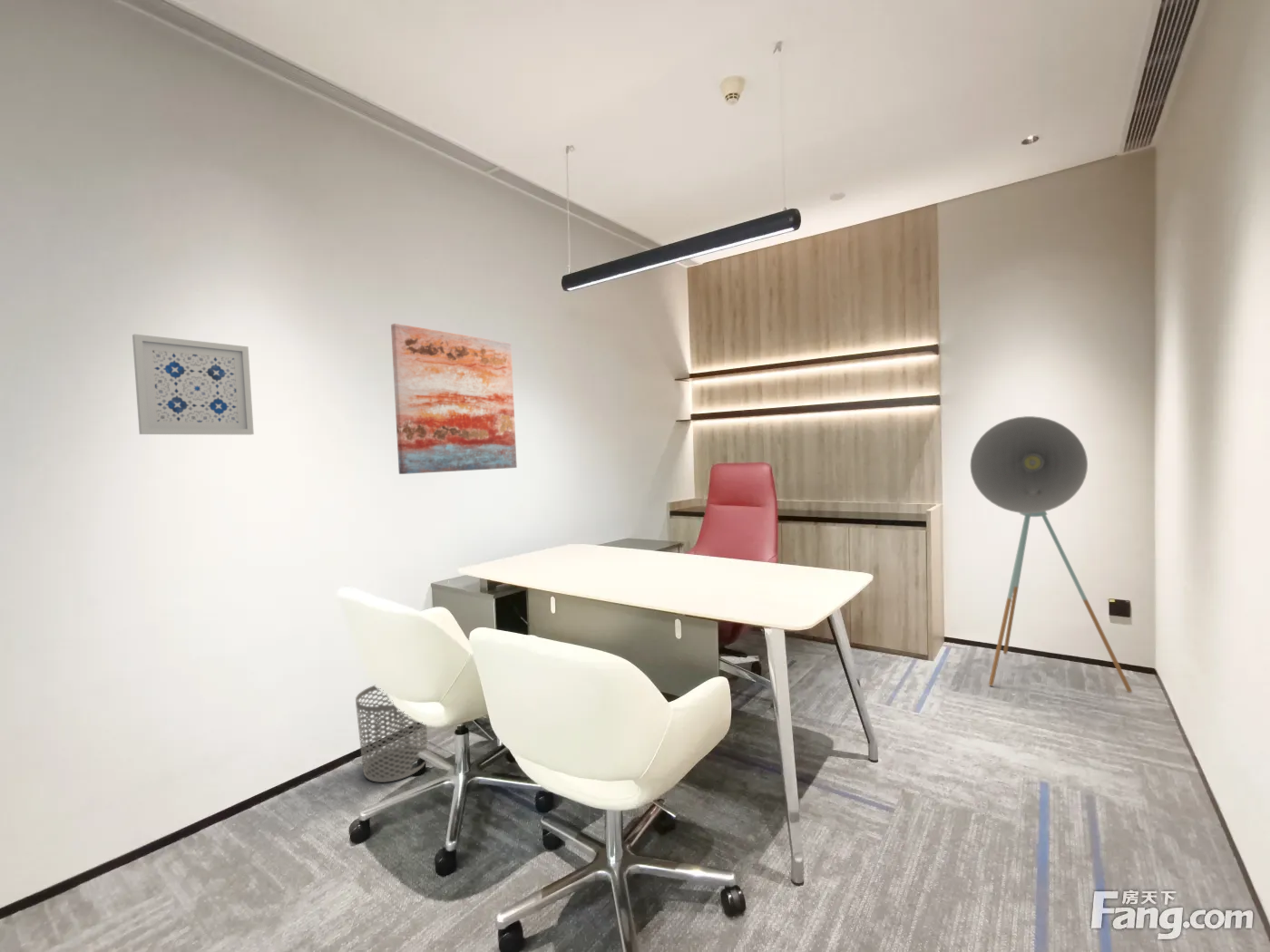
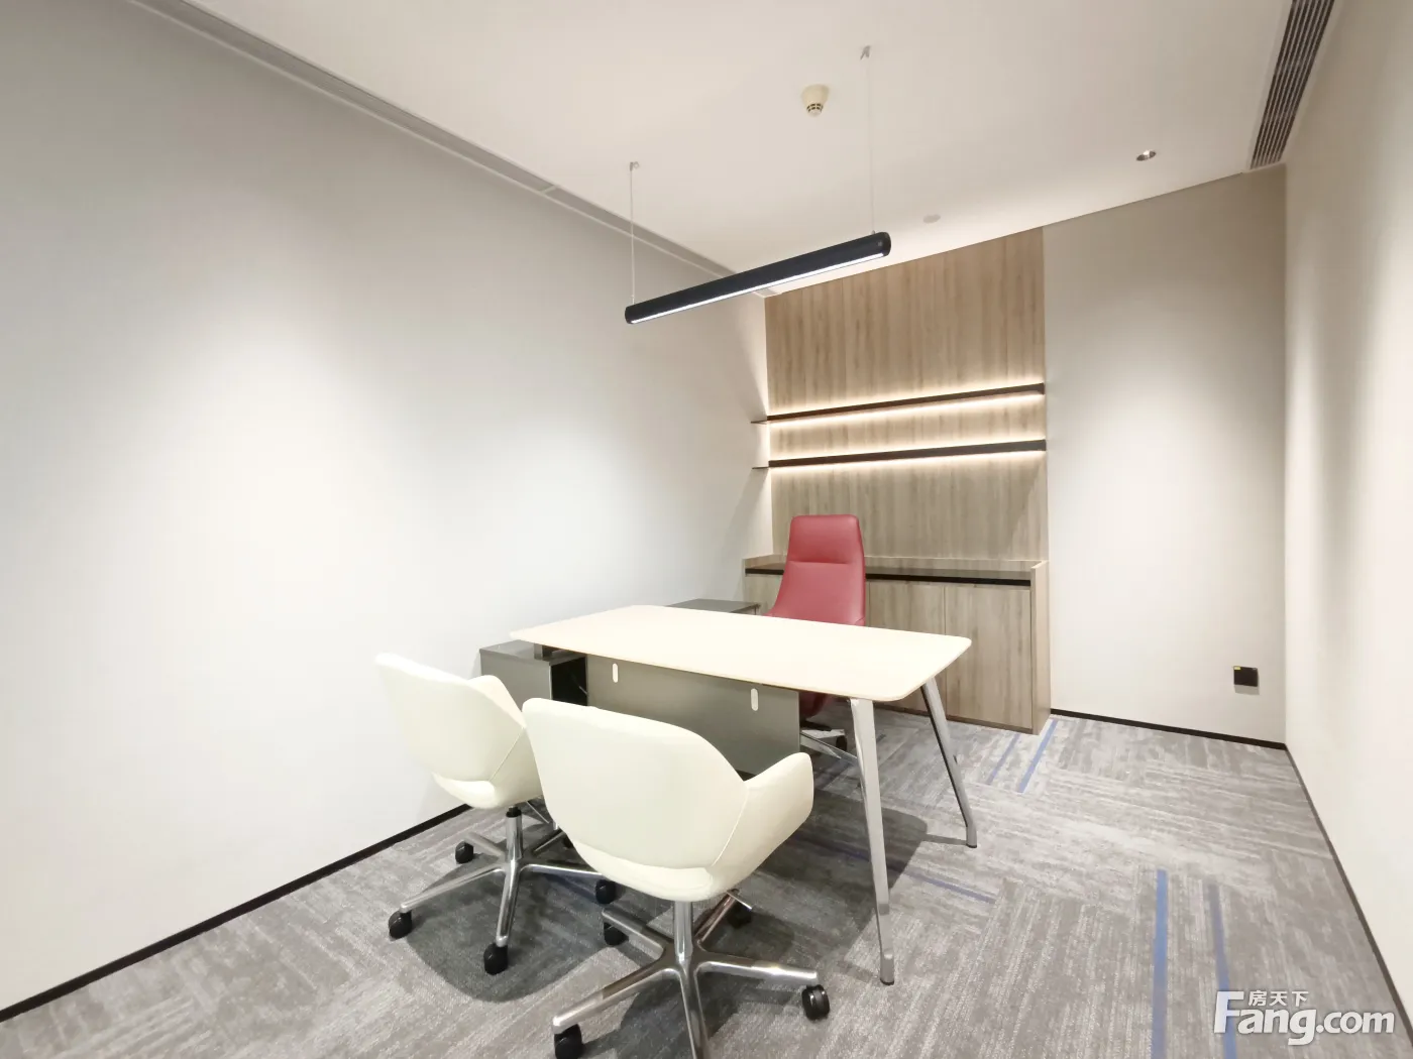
- waste bin (394, 730)
- wall art (459, 403)
- floor lamp (1057, 547)
- wall art (197, 387)
